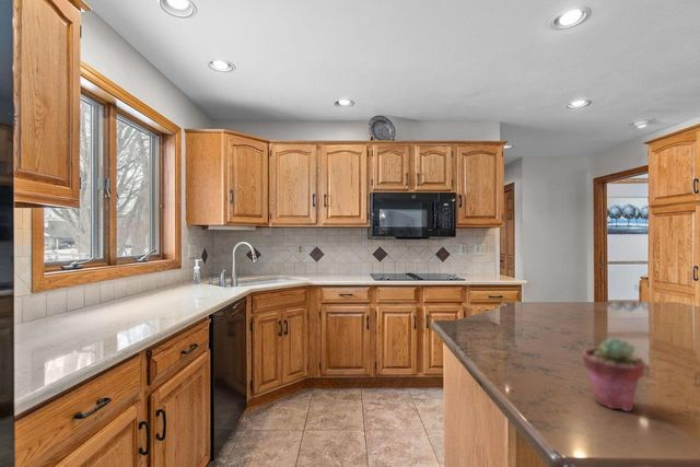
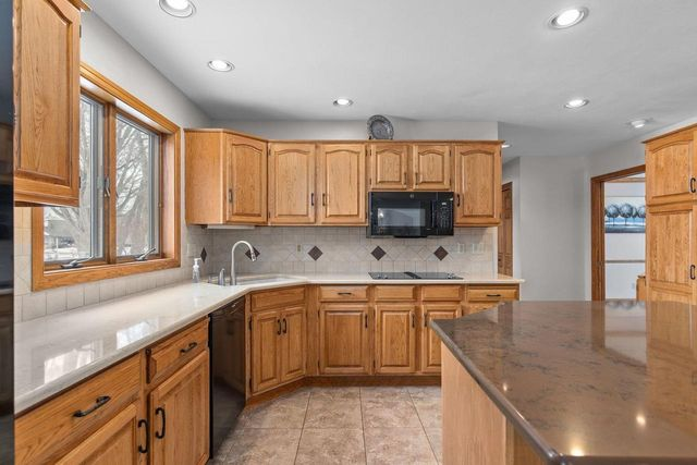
- potted succulent (612, 370)
